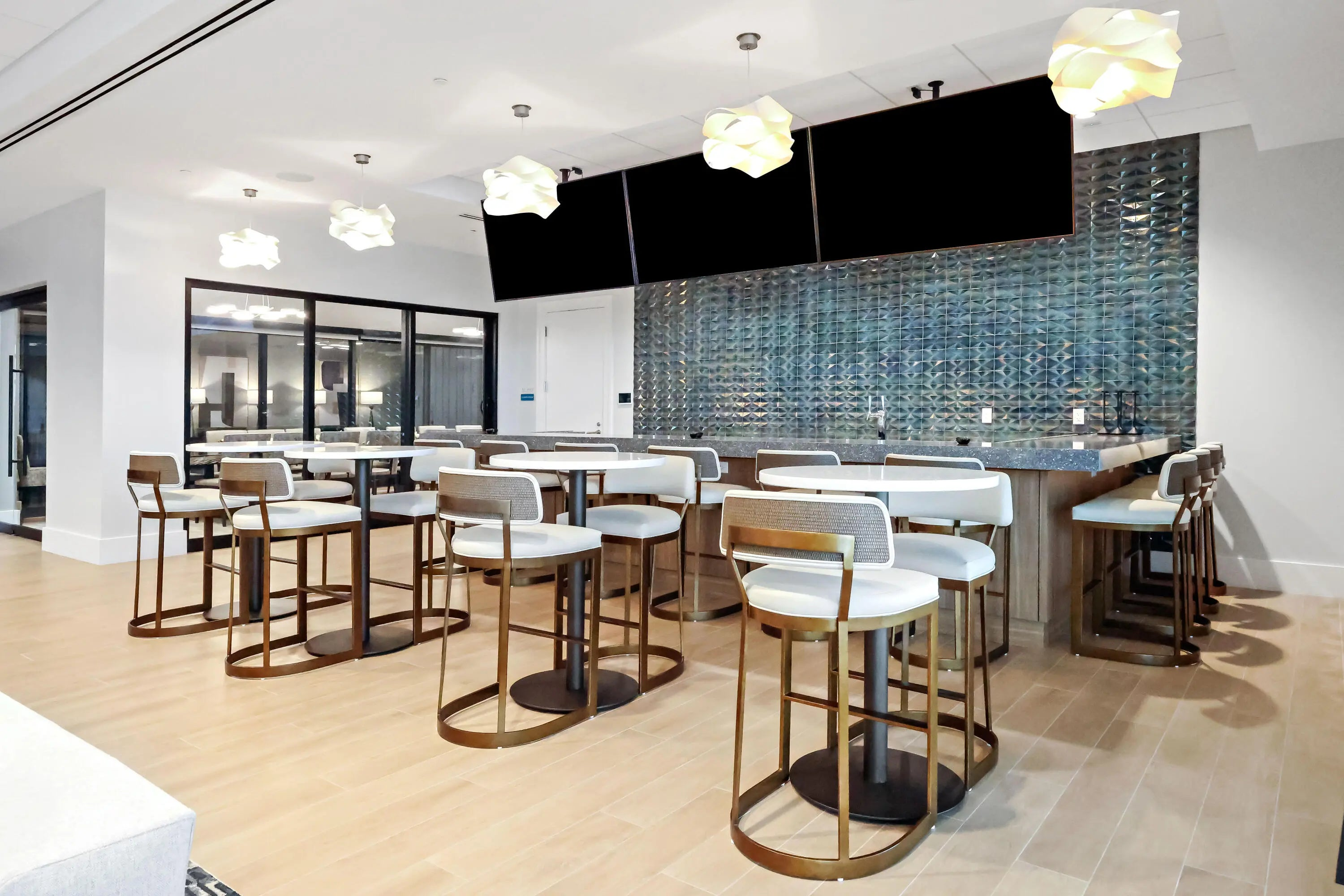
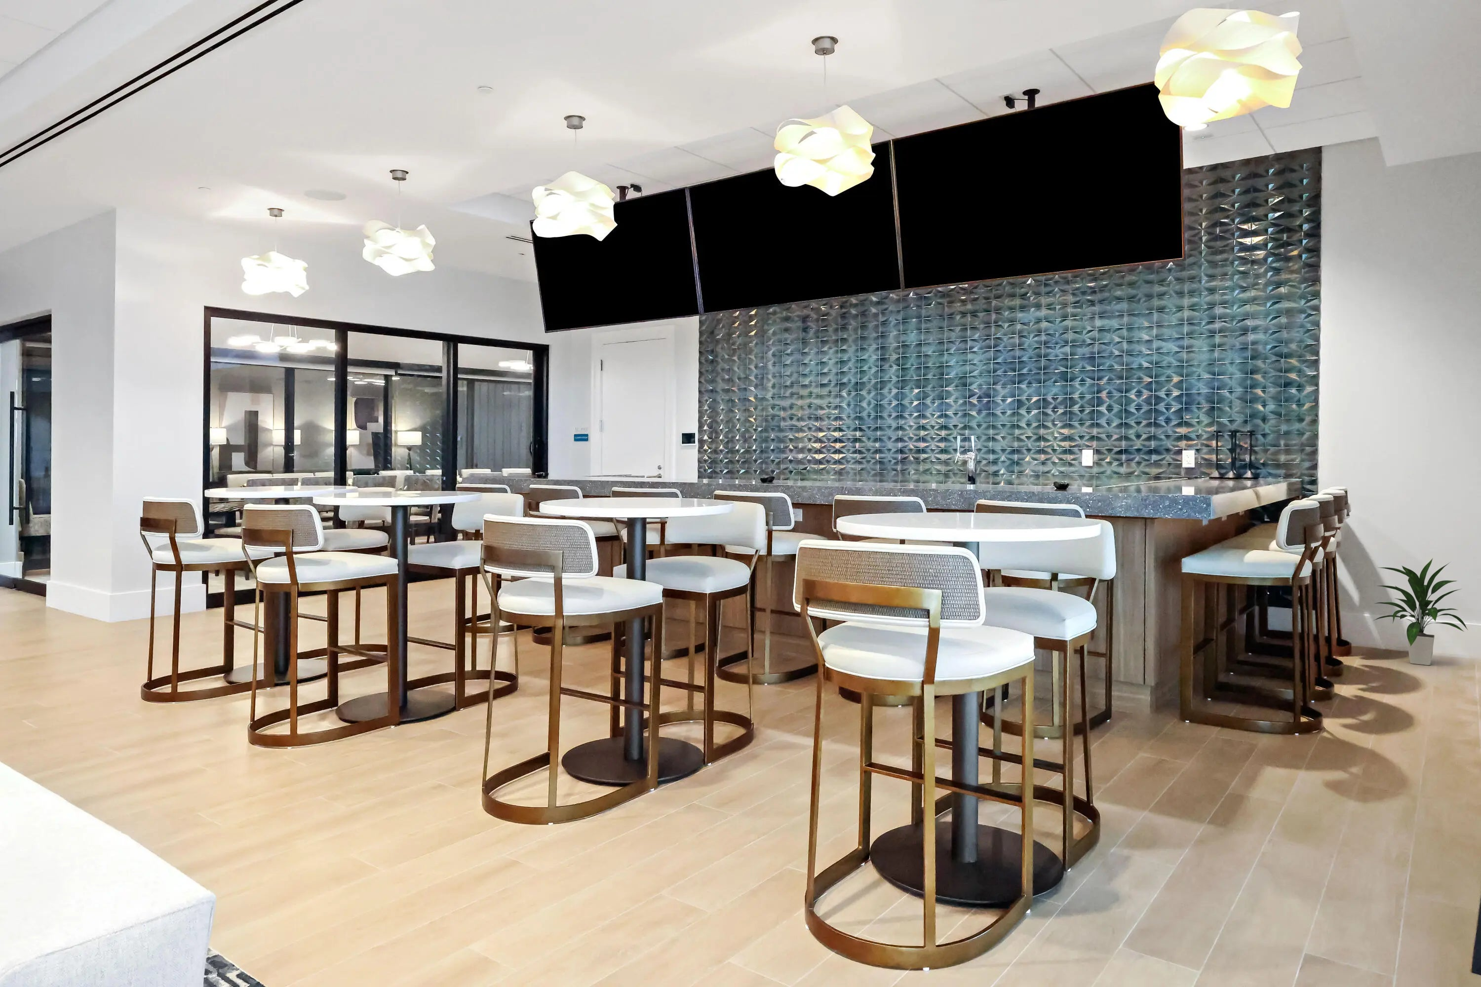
+ indoor plant (1419, 610)
